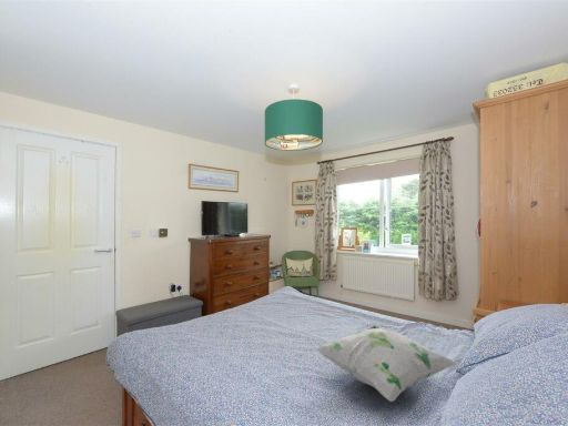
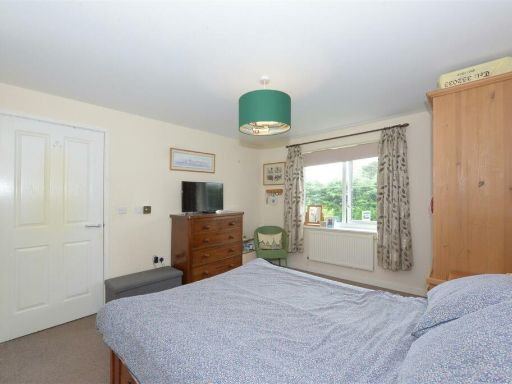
- decorative pillow (381, 354)
